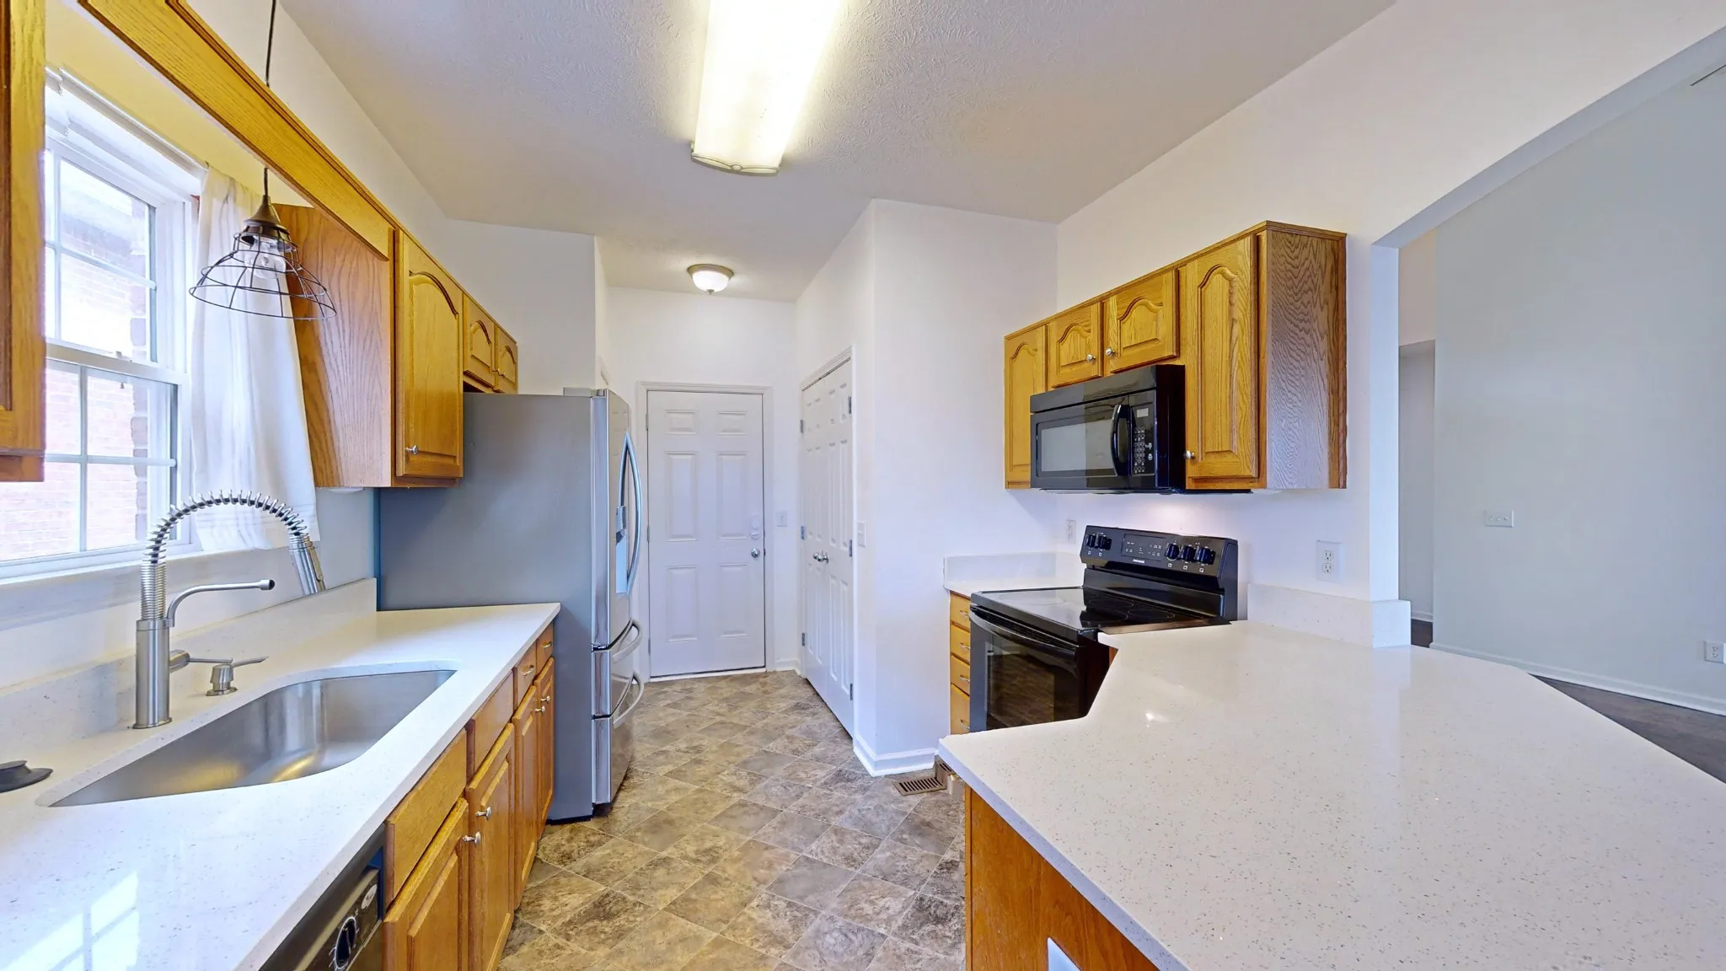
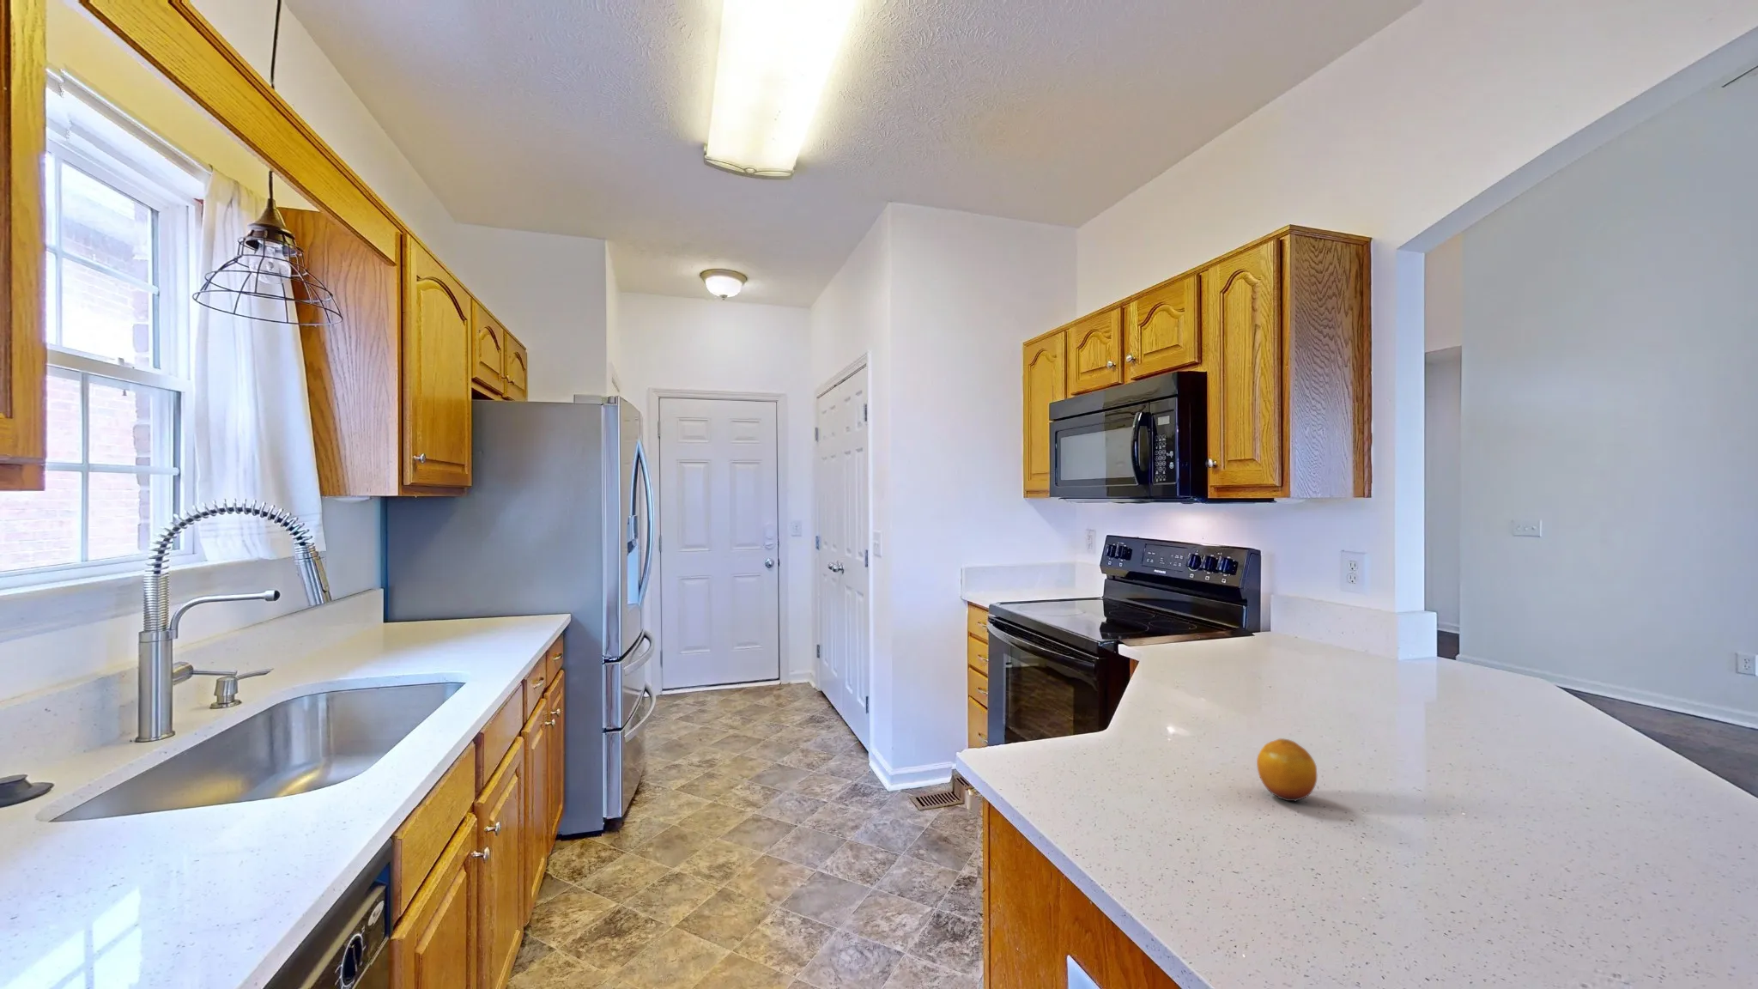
+ fruit (1286, 768)
